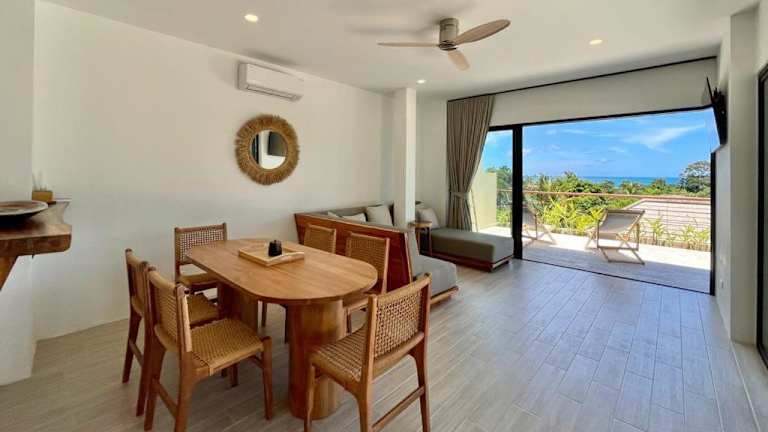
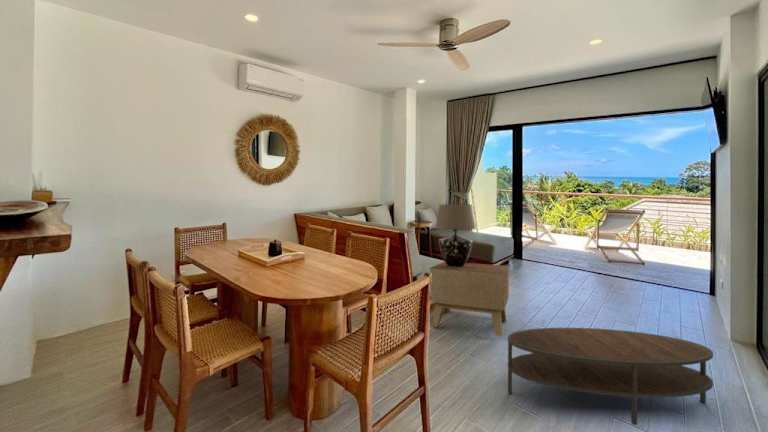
+ coffee table (604, 369)
+ table lamp (455, 235)
+ side table (470, 294)
